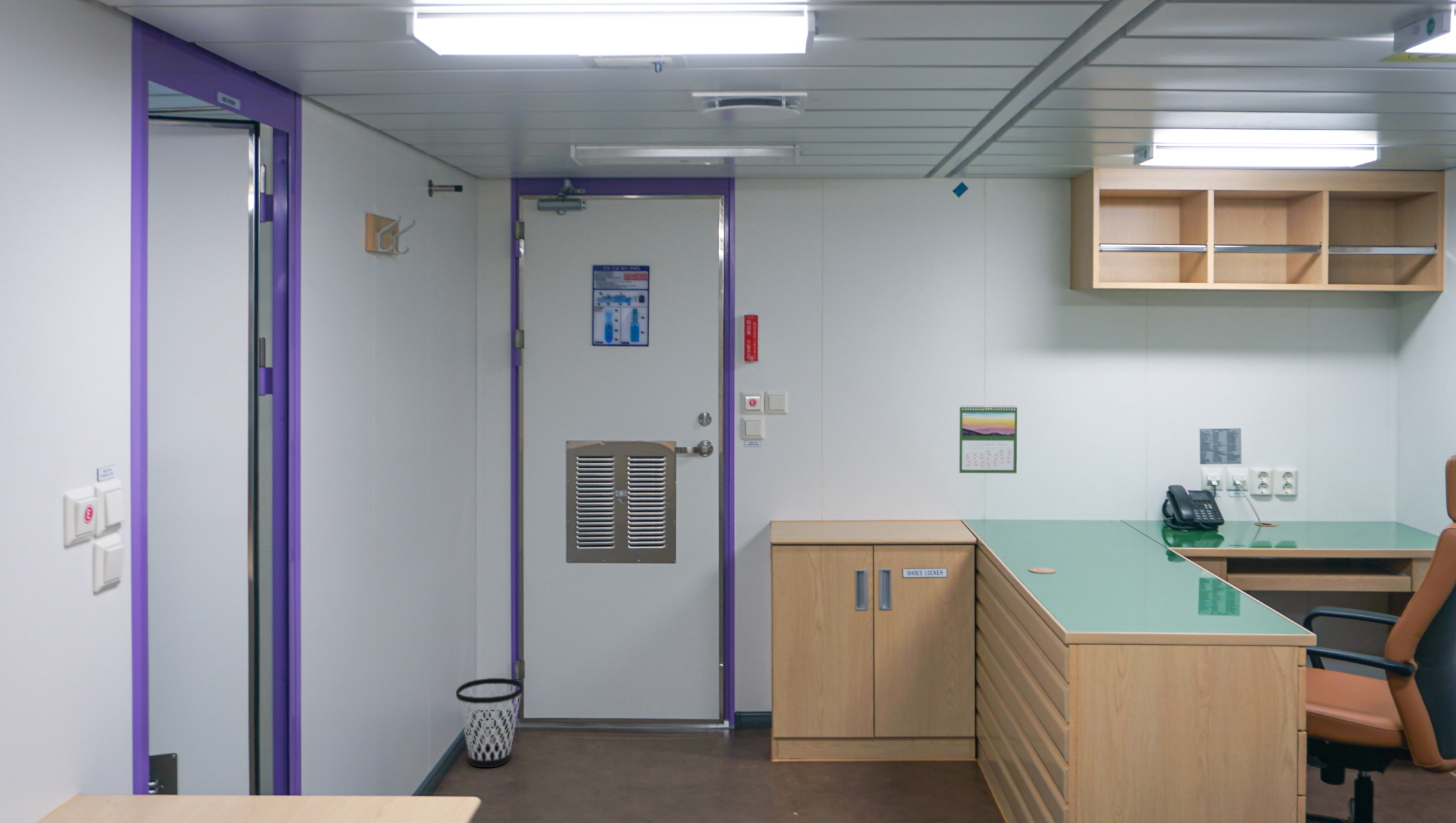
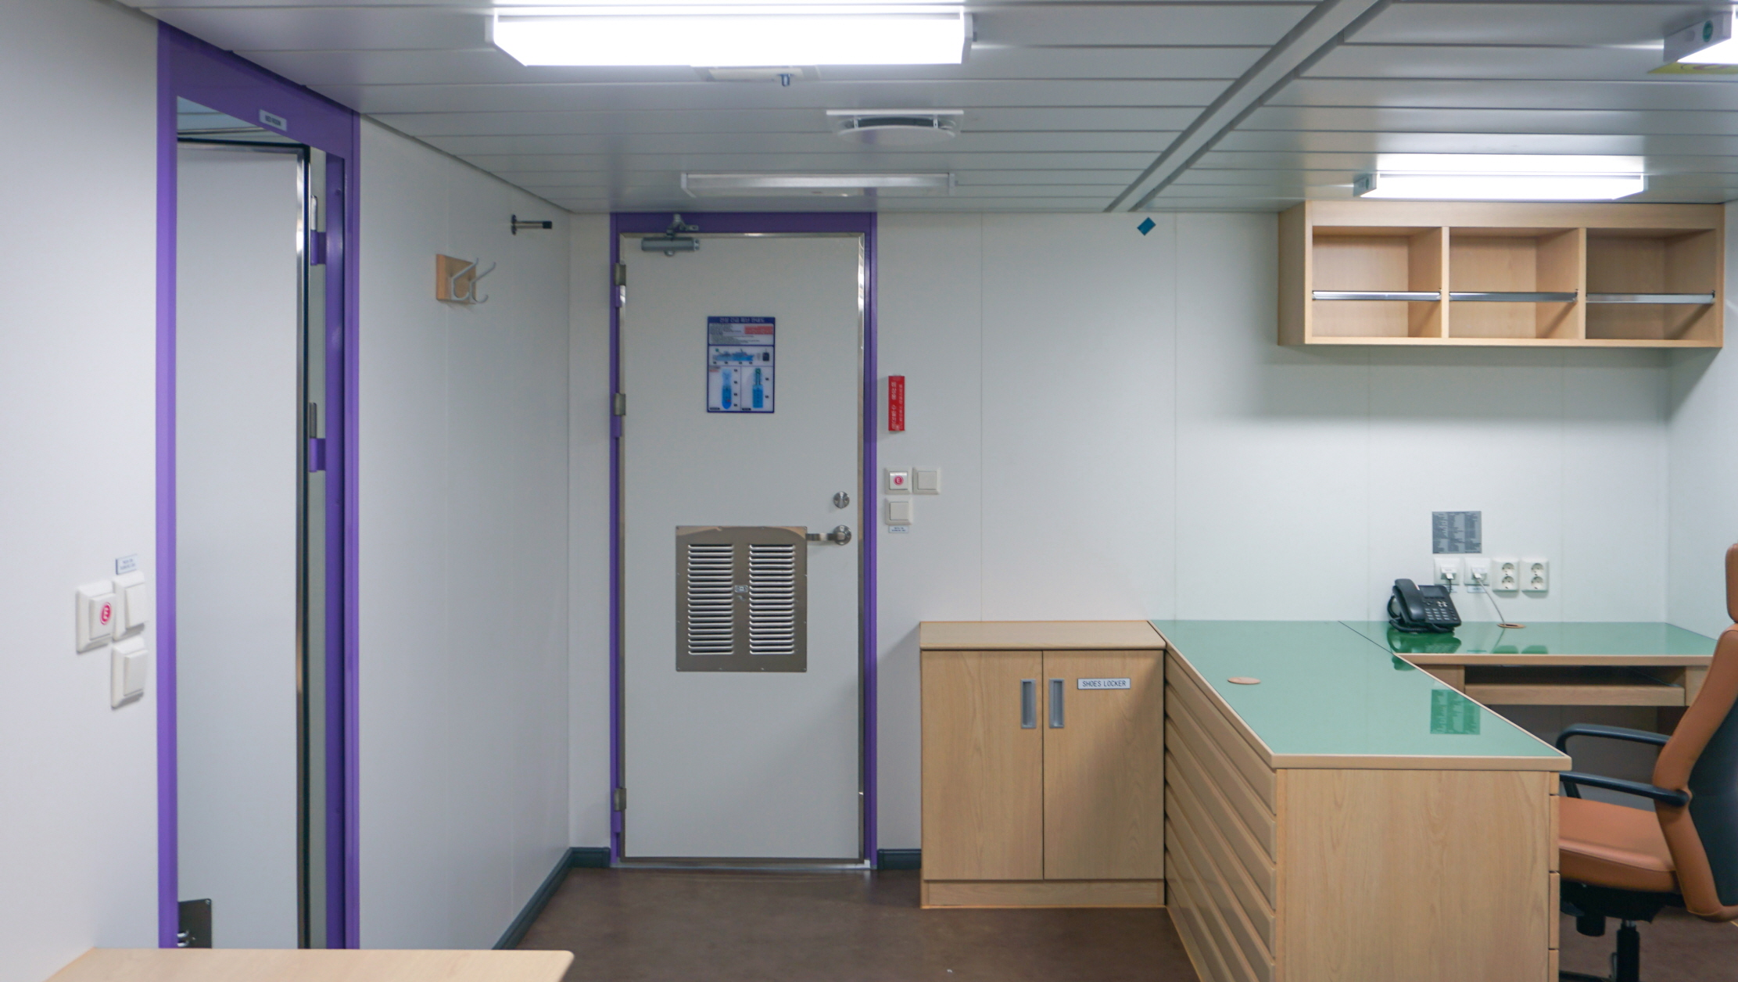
- wastebasket (489, 724)
- calendar (988, 438)
